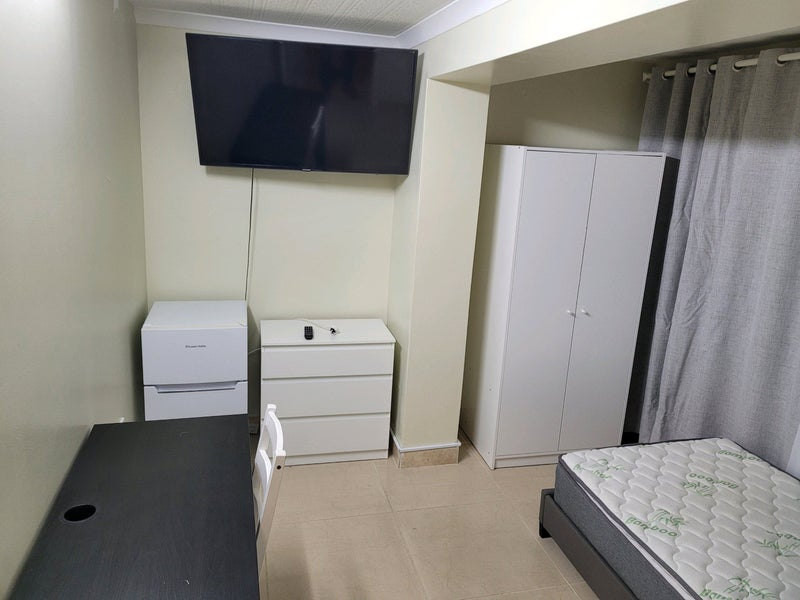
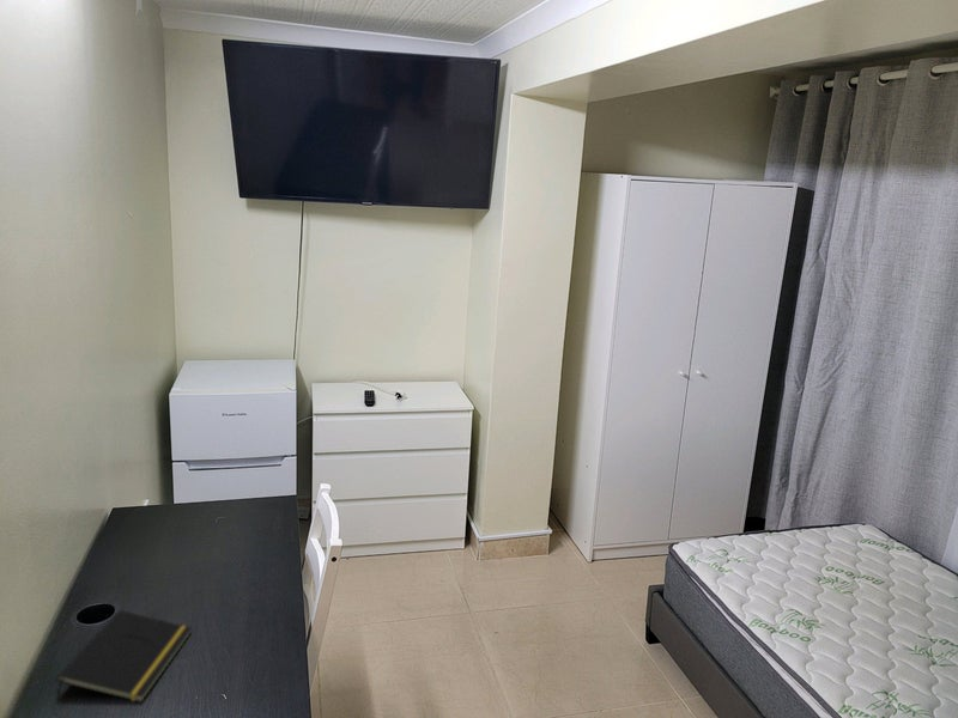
+ notepad (129, 652)
